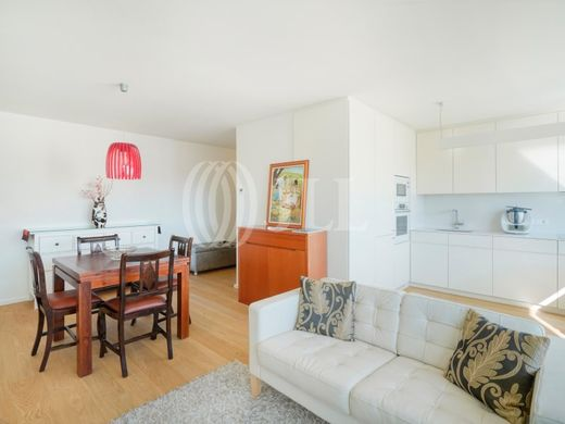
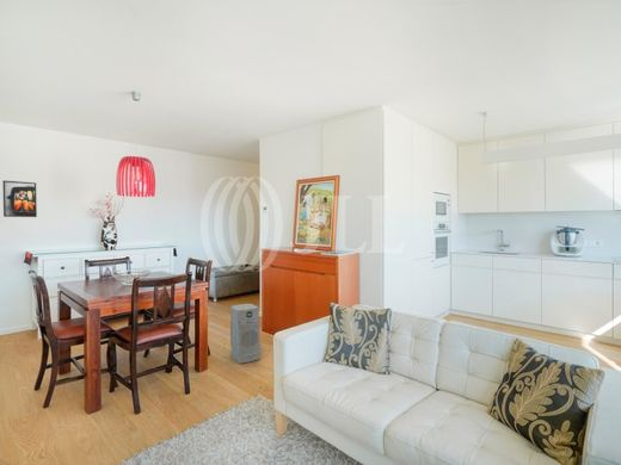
+ air purifier (245, 331)
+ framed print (19, 199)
